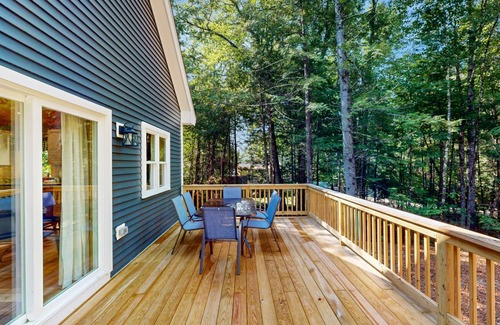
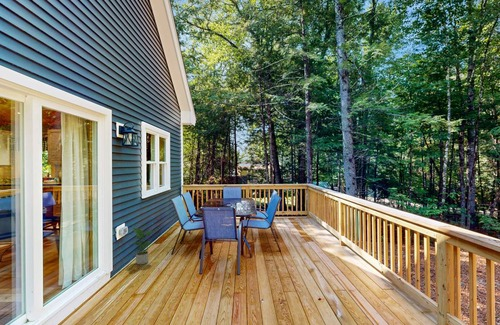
+ potted plant (142, 246)
